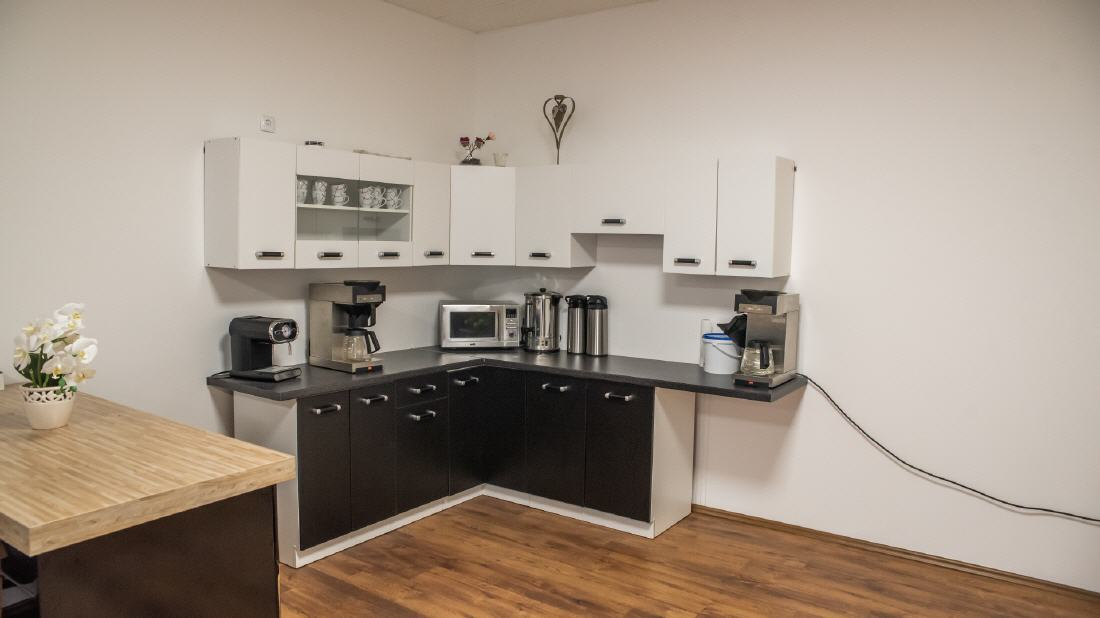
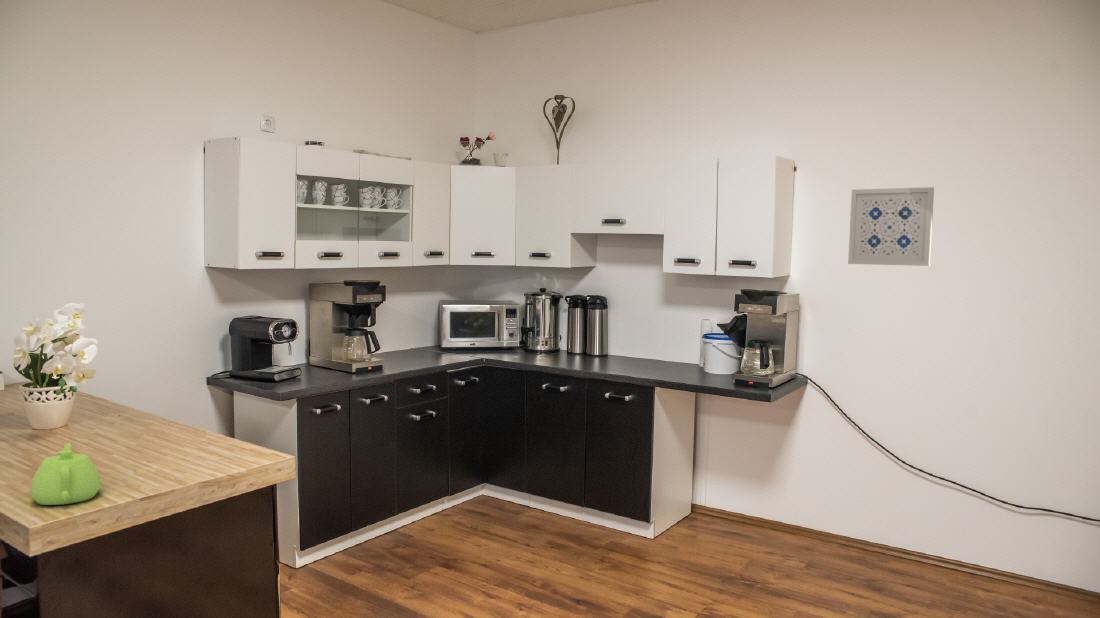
+ wall art (889, 226)
+ teapot (66, 472)
